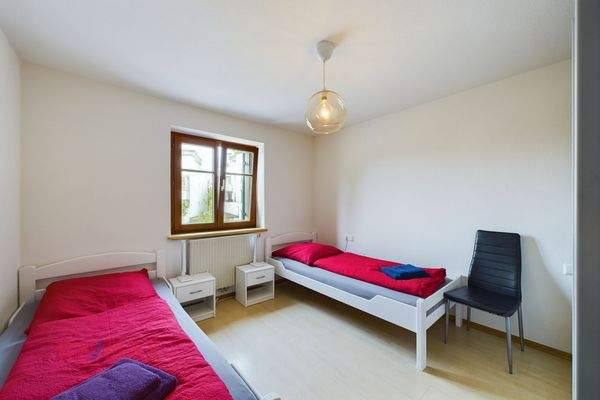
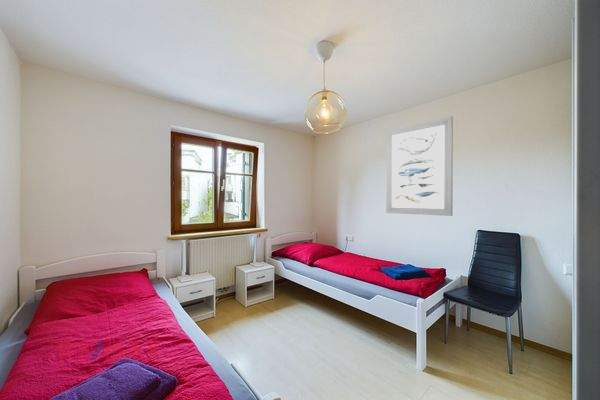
+ wall art (416, 169)
